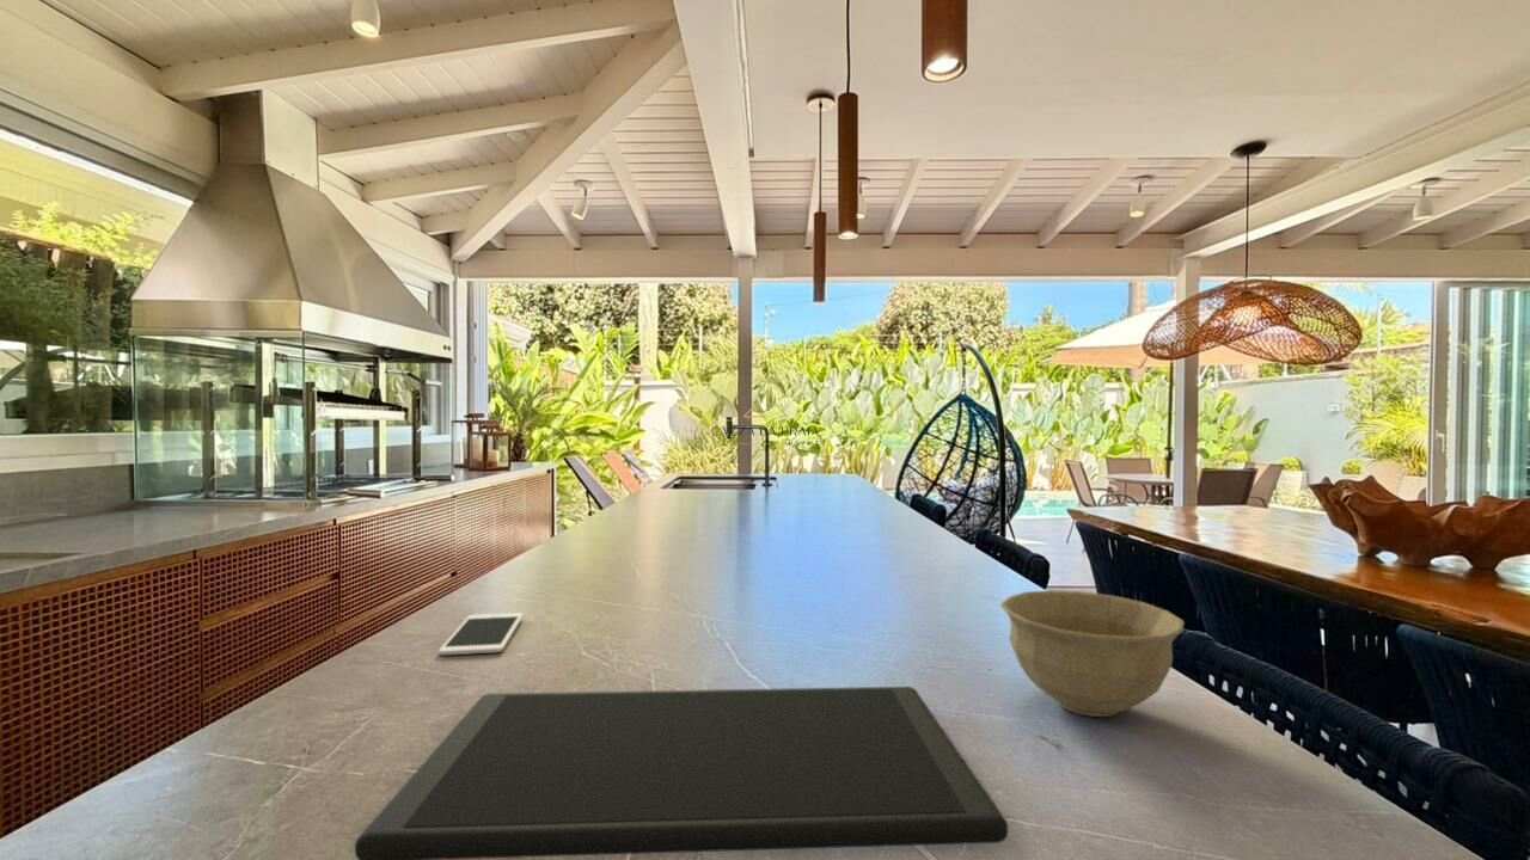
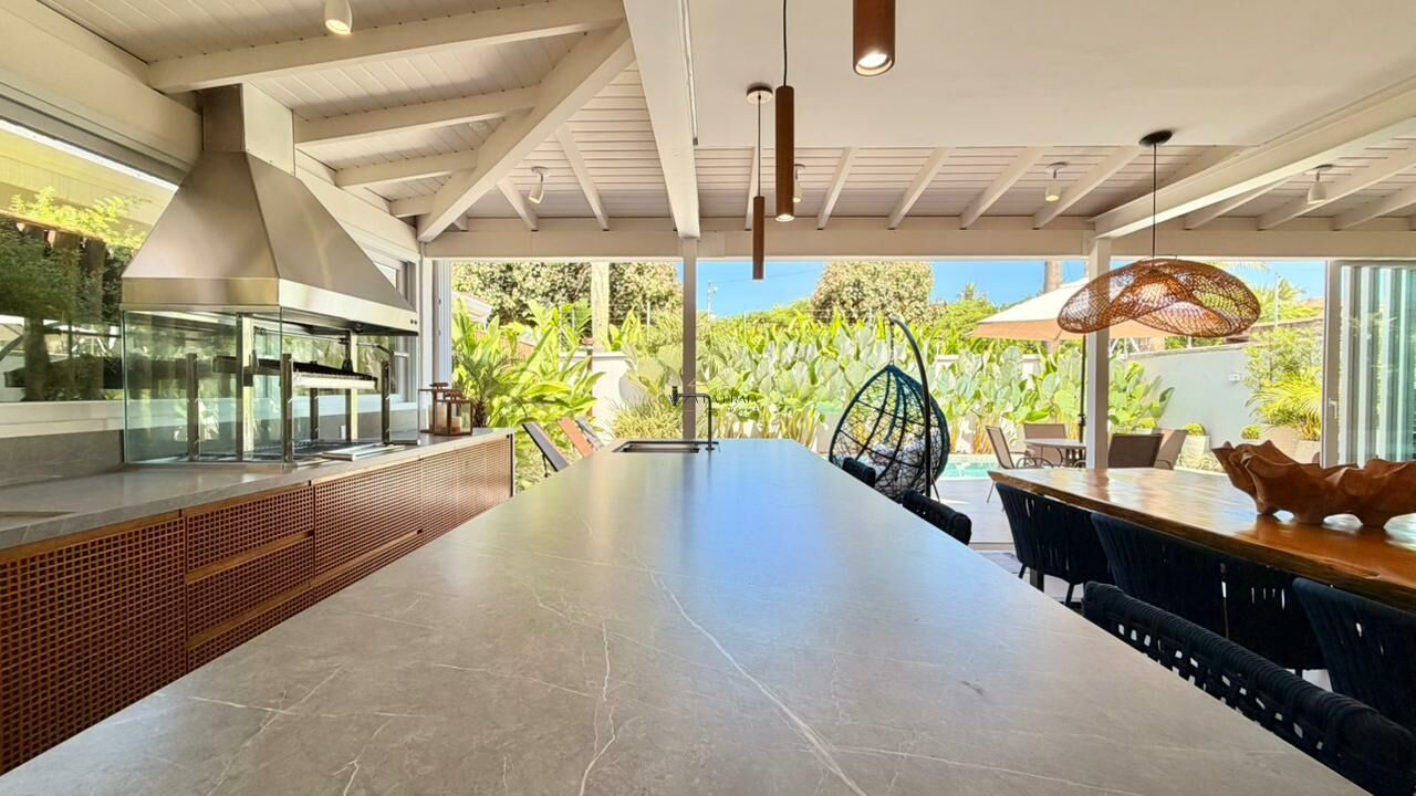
- cell phone (484, 632)
- bowl (1088, 657)
- cutting board (697, 754)
